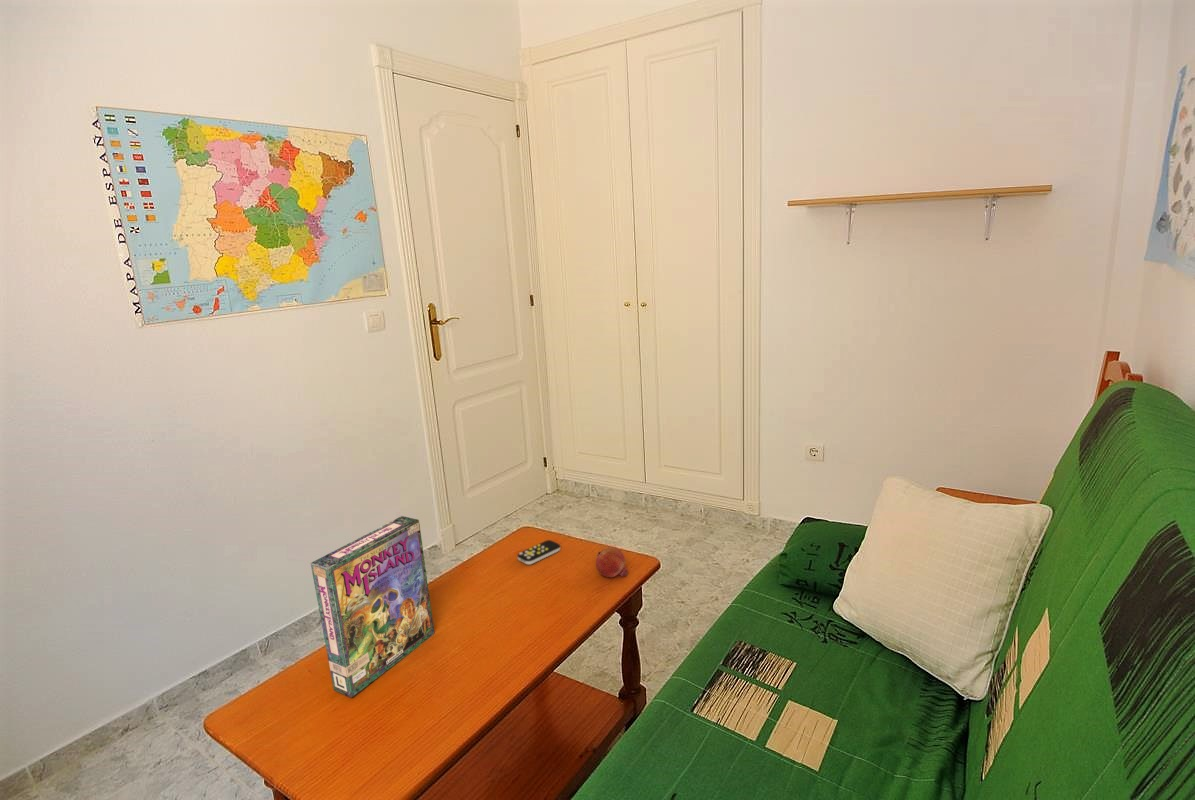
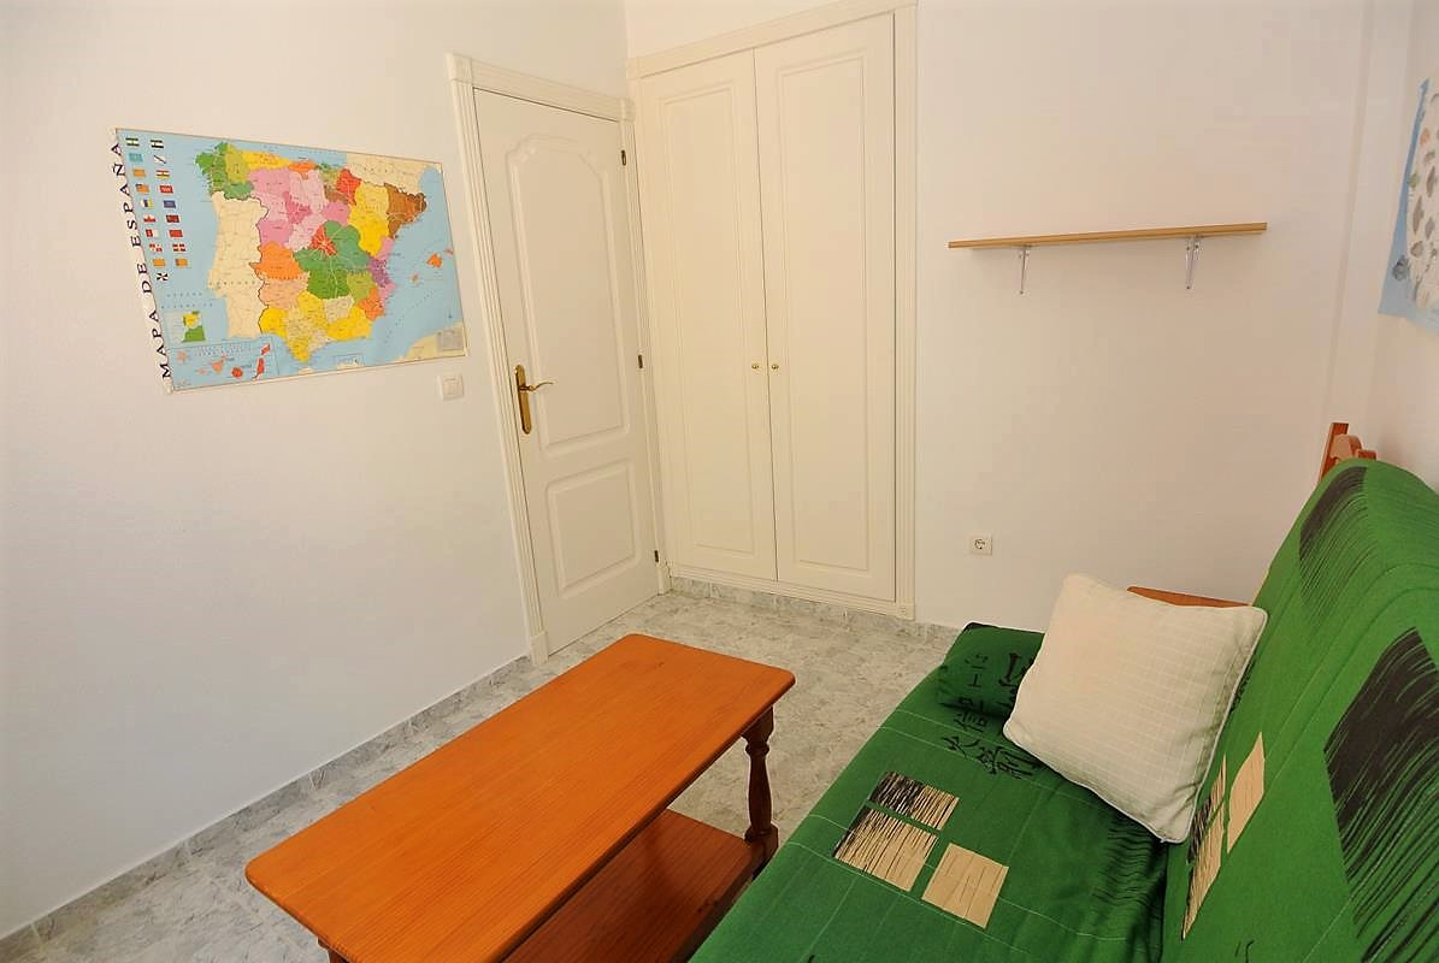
- game box (378, 601)
- remote control (539, 551)
- fruit (611, 561)
